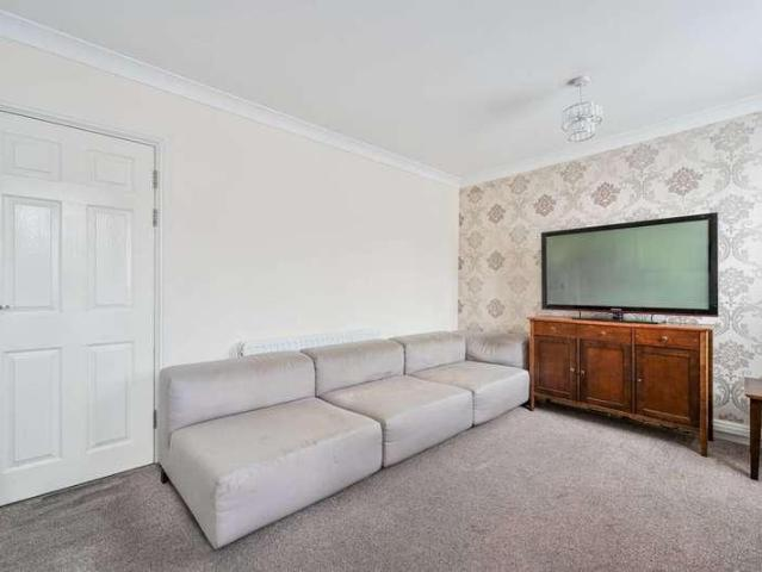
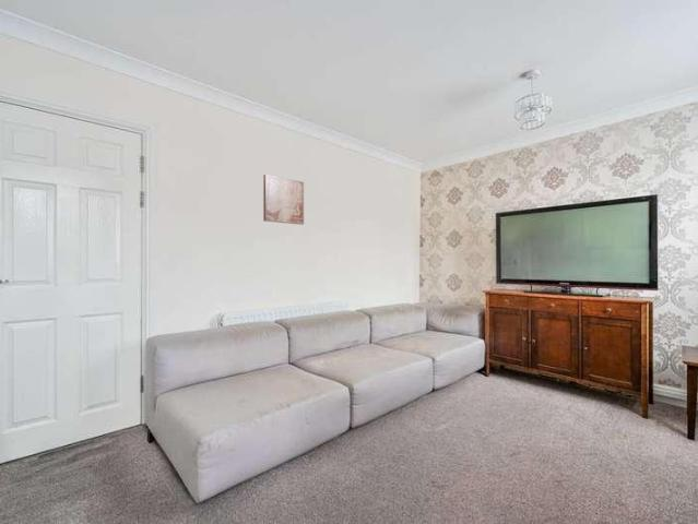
+ wall art (284, 200)
